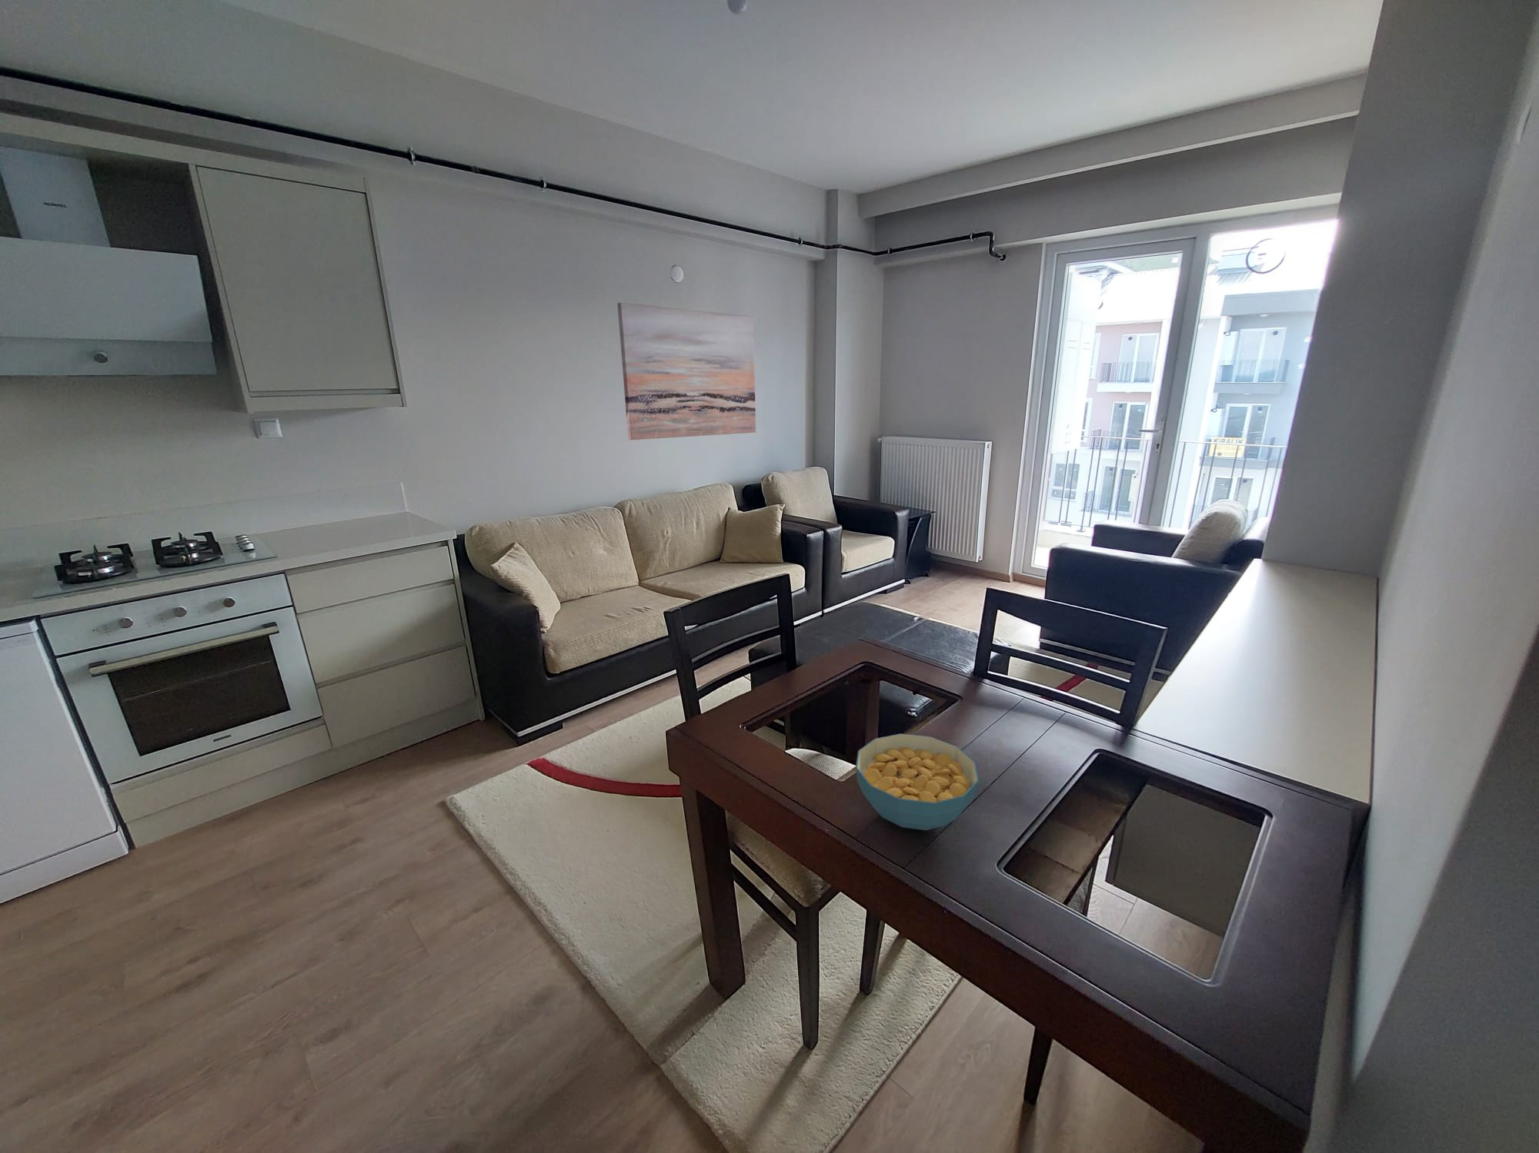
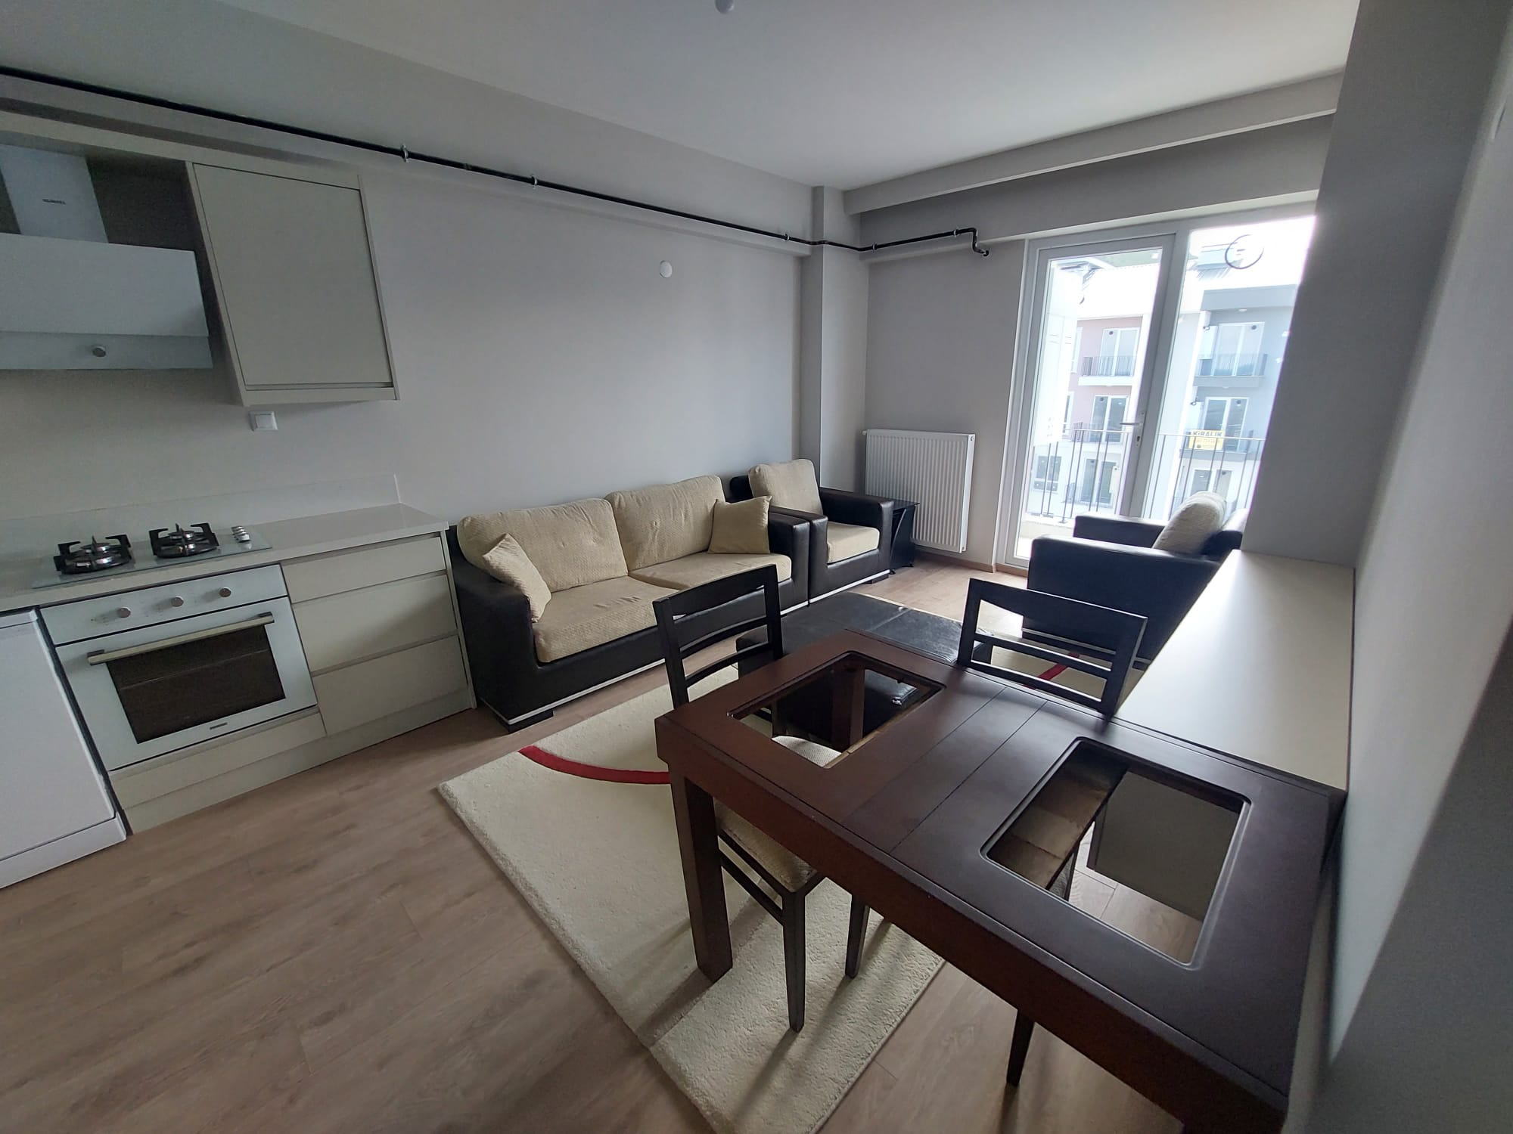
- cereal bowl (914, 790)
- wall art (694, 374)
